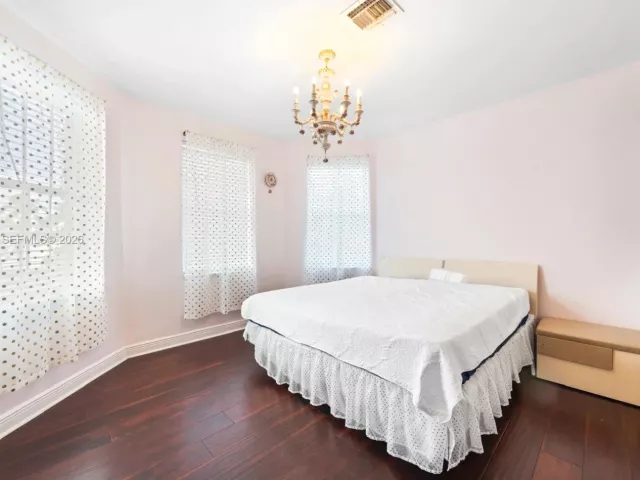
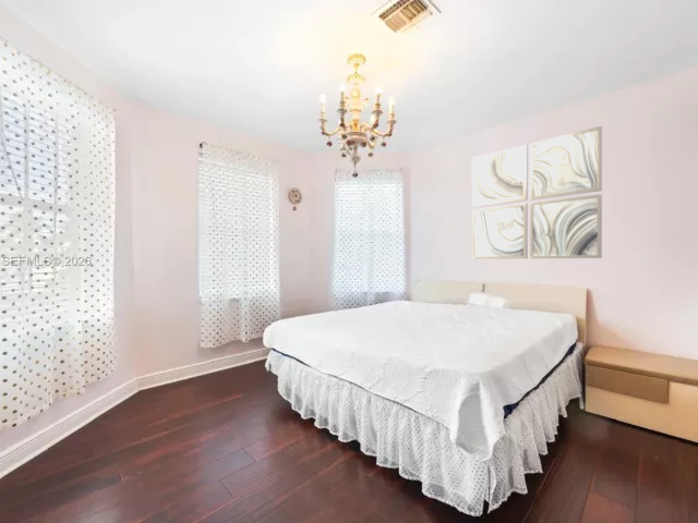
+ wall art (530, 203)
